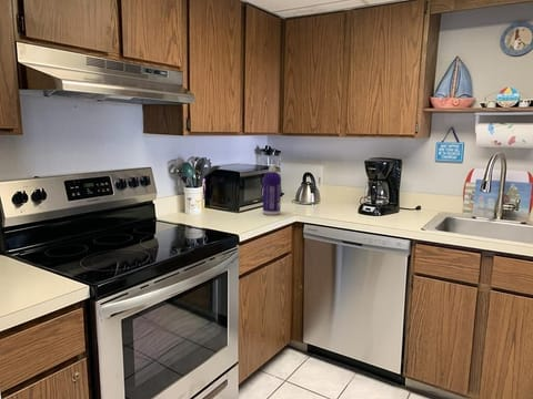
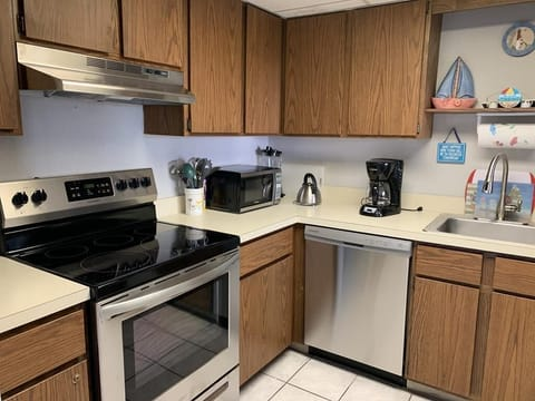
- spray bottle (271, 188)
